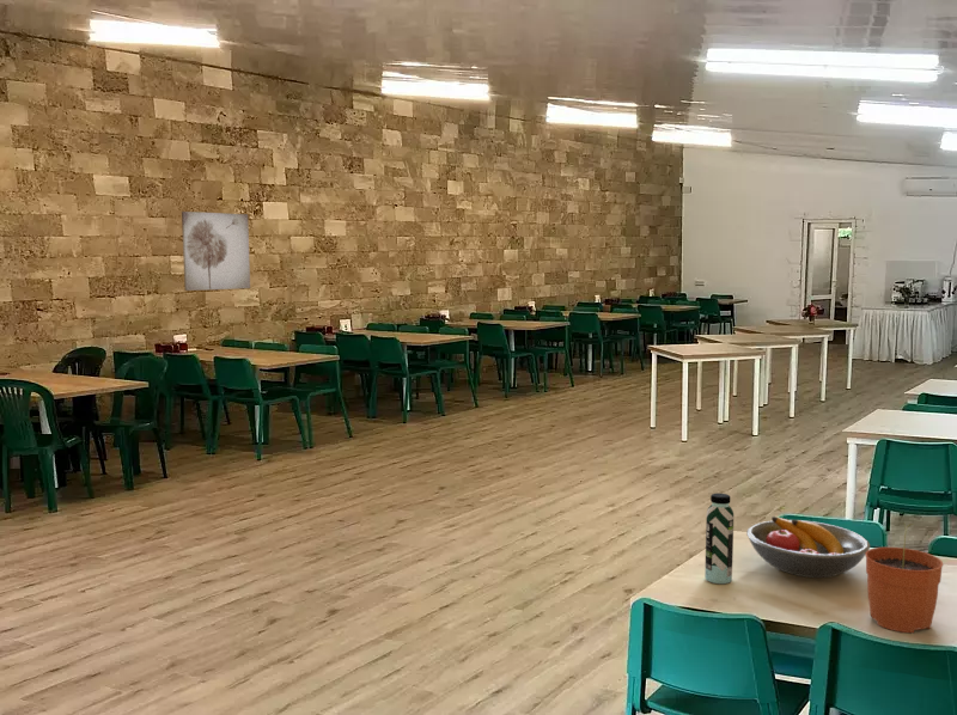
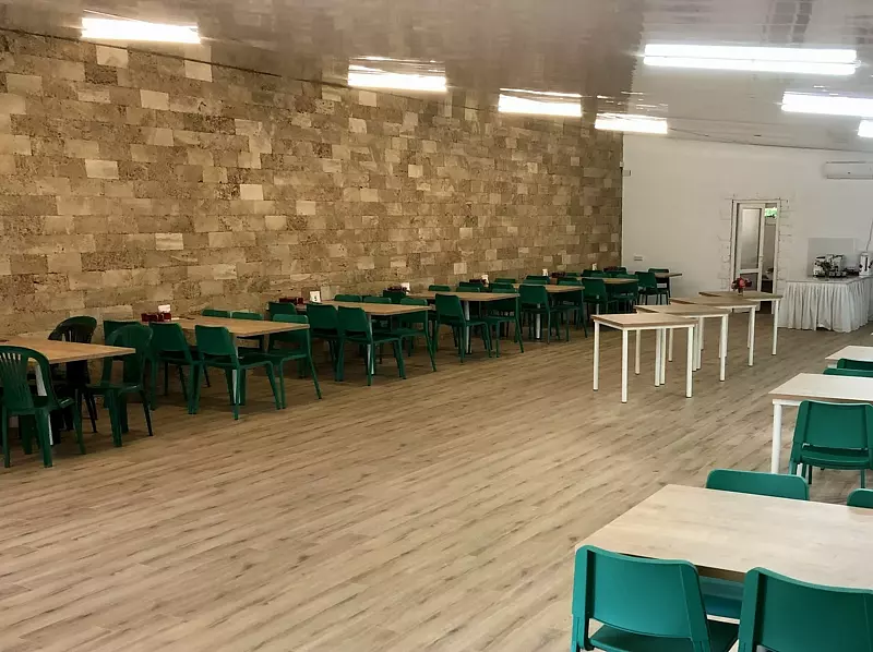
- water bottle (719, 537)
- wall art (217, 251)
- plant pot (902, 574)
- fruit bowl (806, 548)
